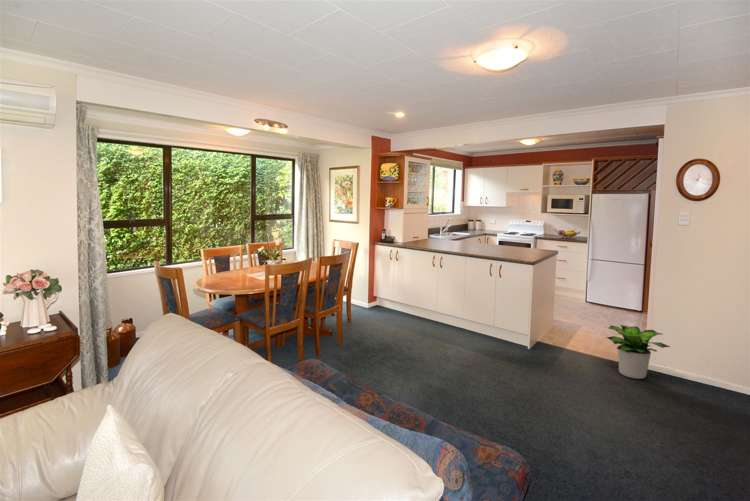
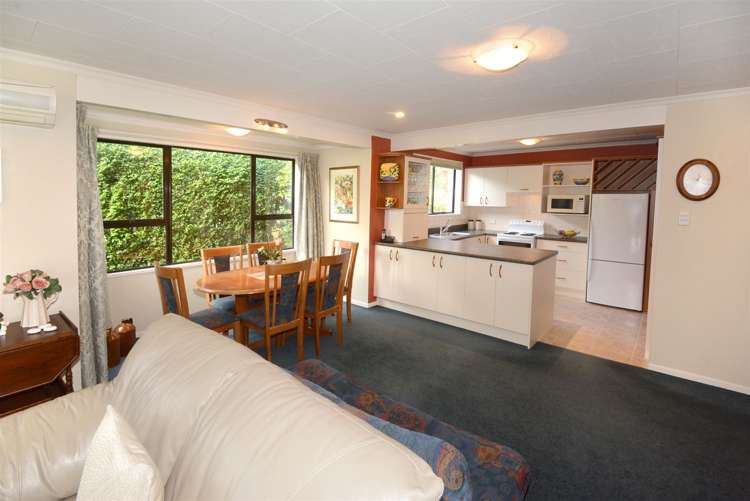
- potted plant (637, 353)
